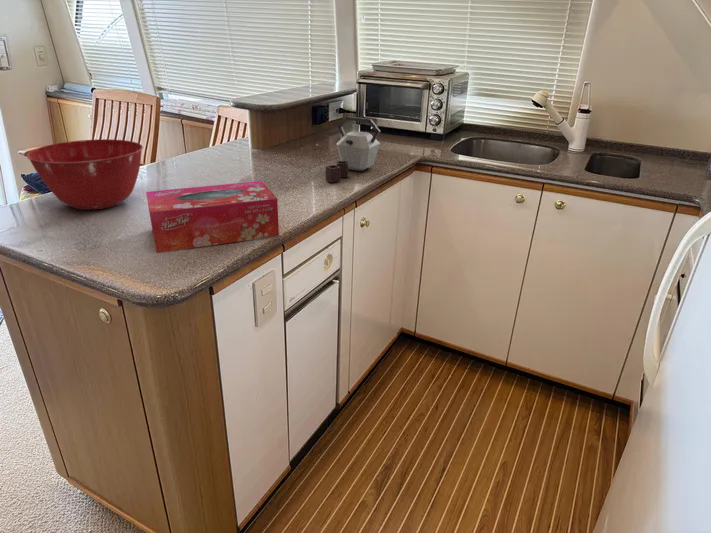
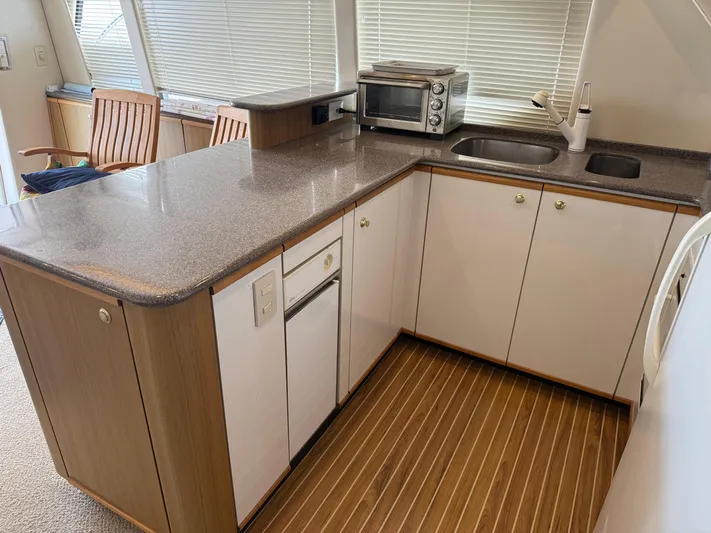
- tissue box (213, 214)
- mixing bowl (92, 176)
- kettle (349, 147)
